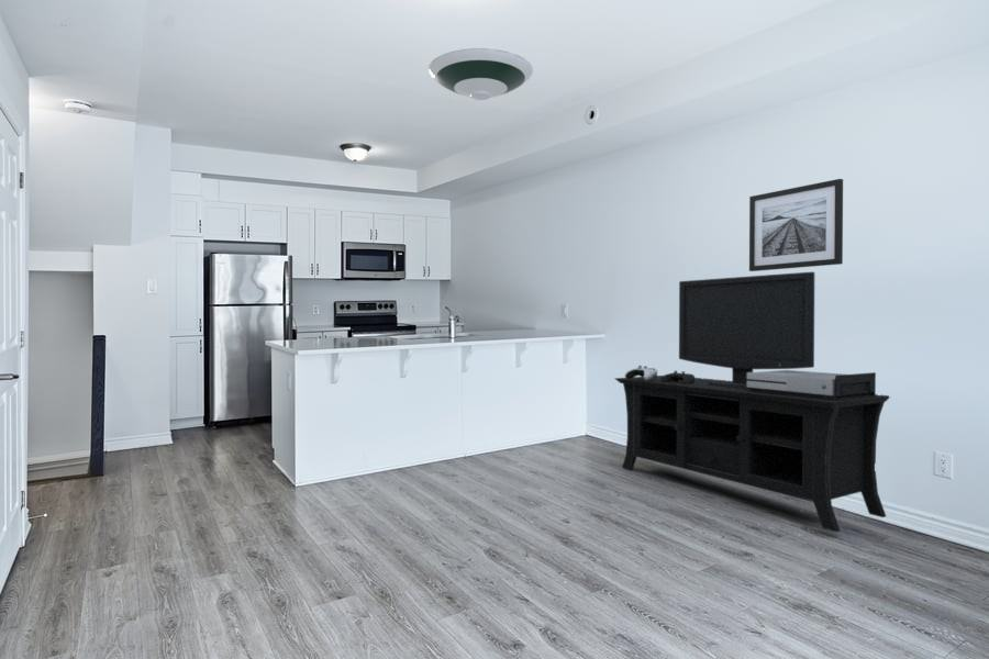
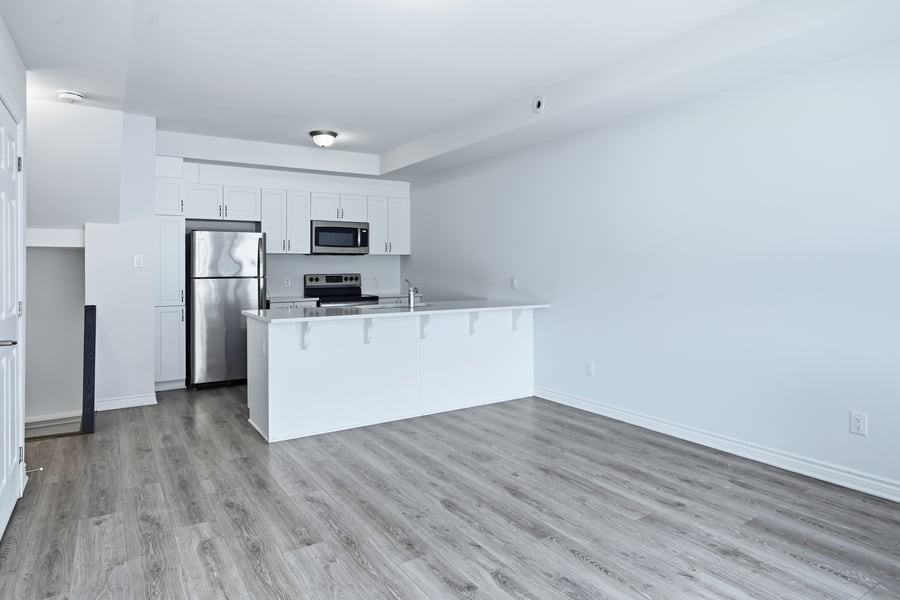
- media console (734, 384)
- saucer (480, 83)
- wall art (792, 227)
